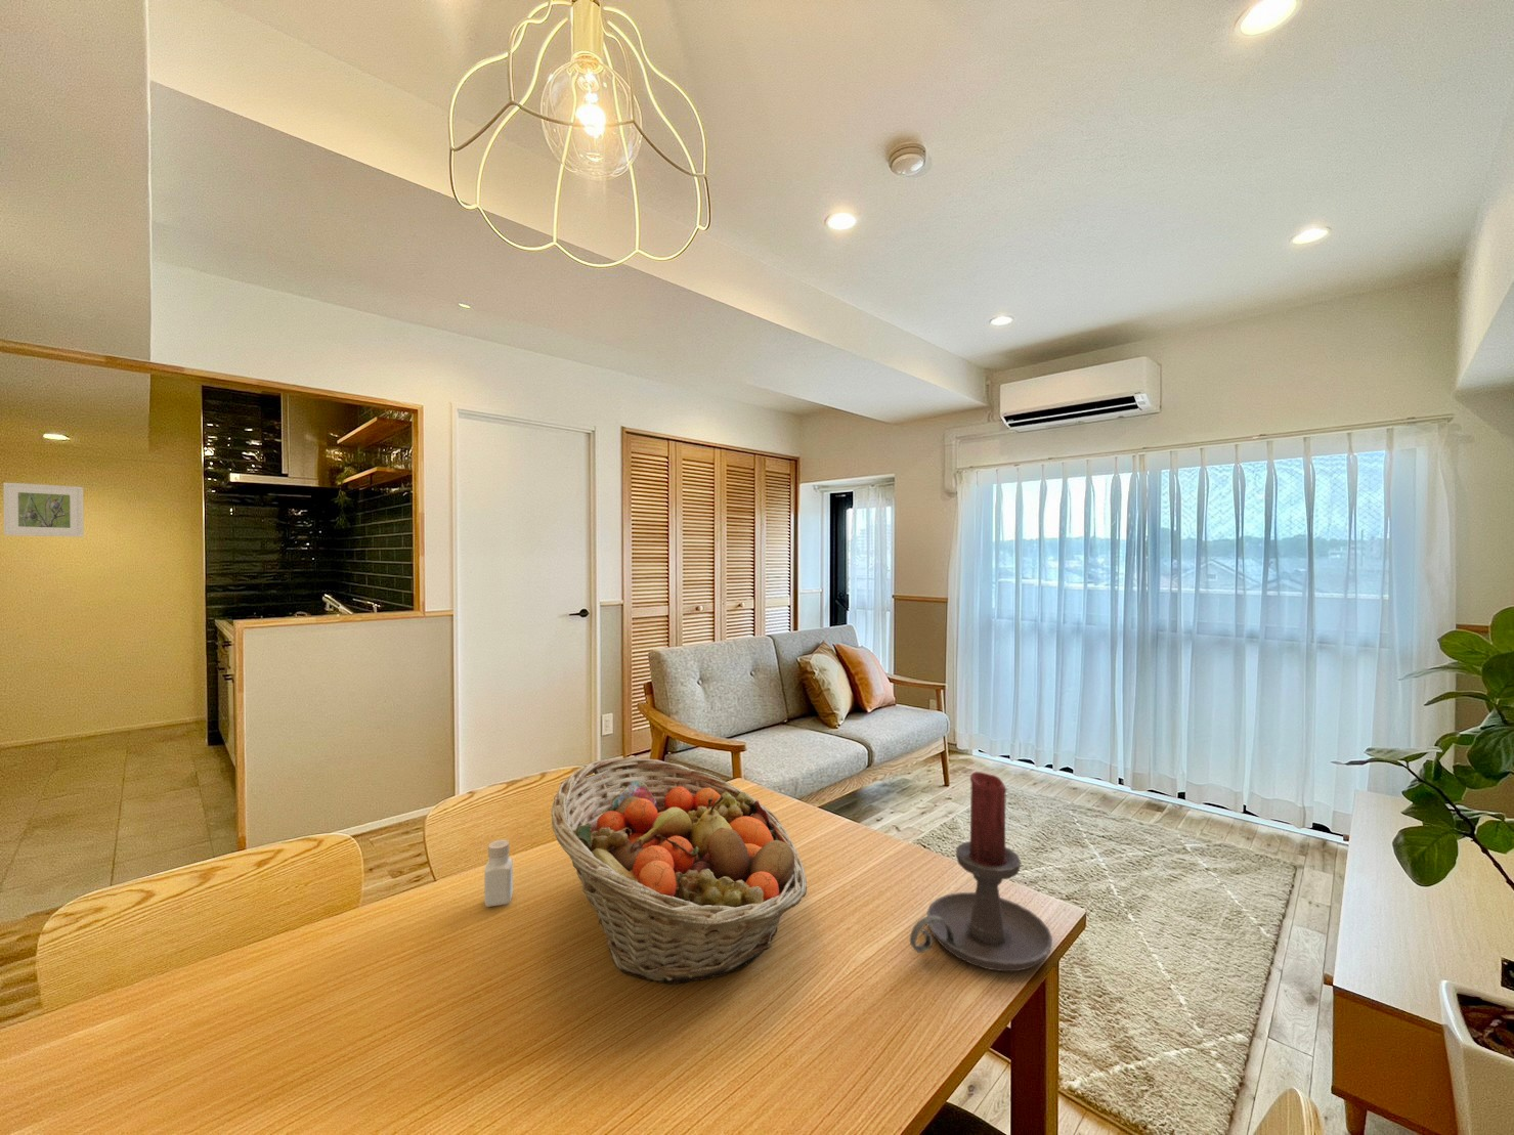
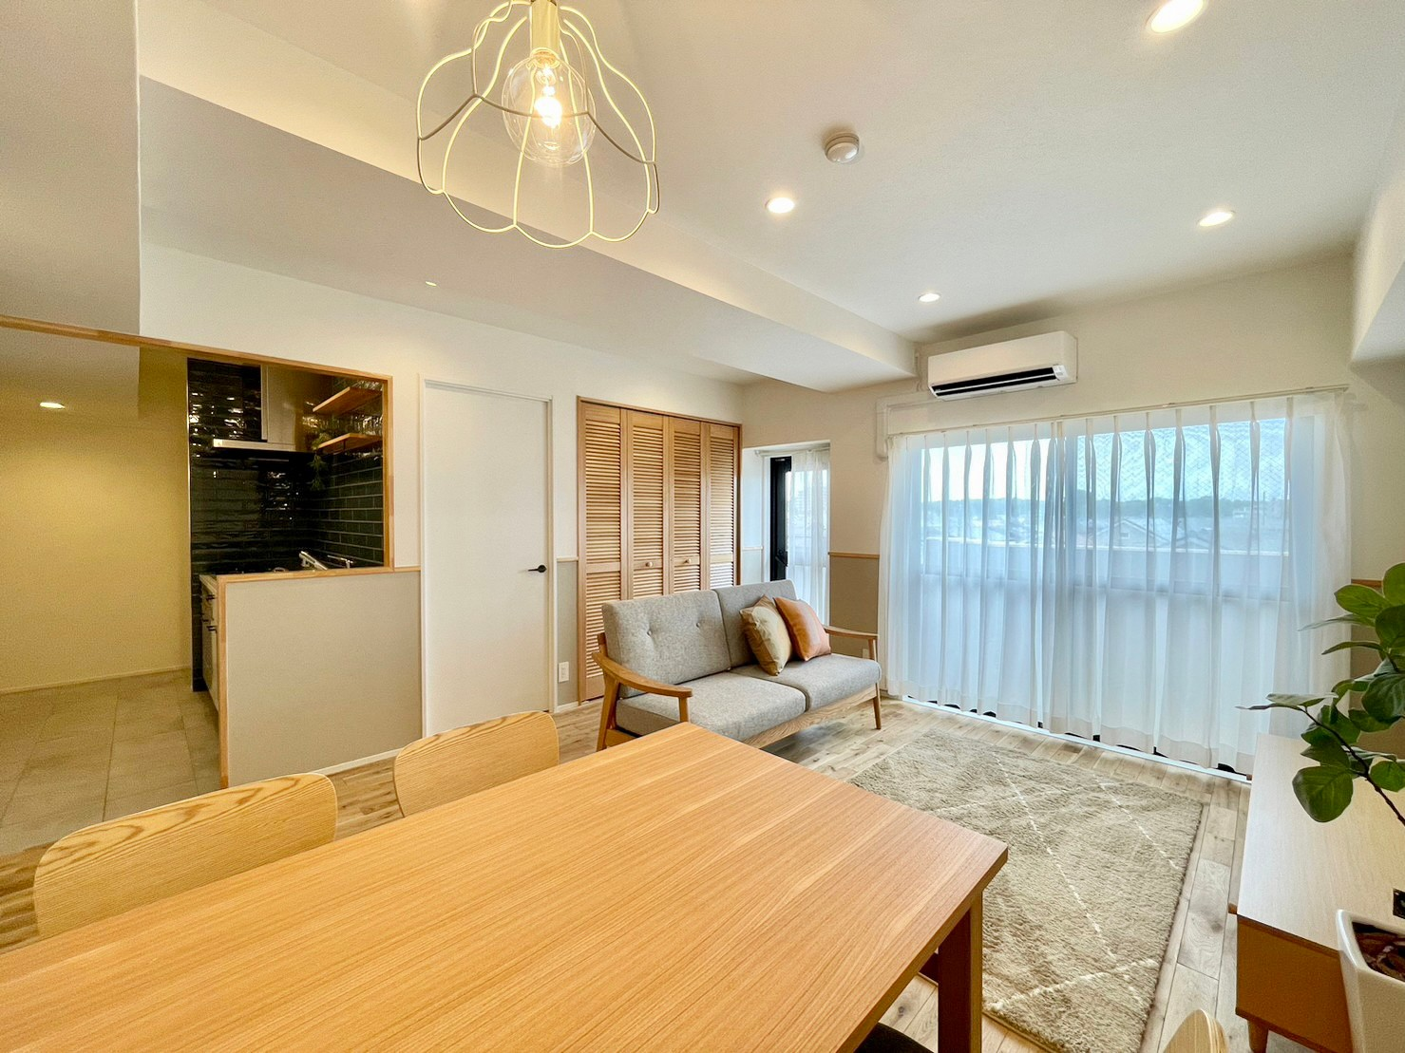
- pepper shaker (498, 872)
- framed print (44, 509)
- candle holder (974, 860)
- fruit basket (681, 846)
